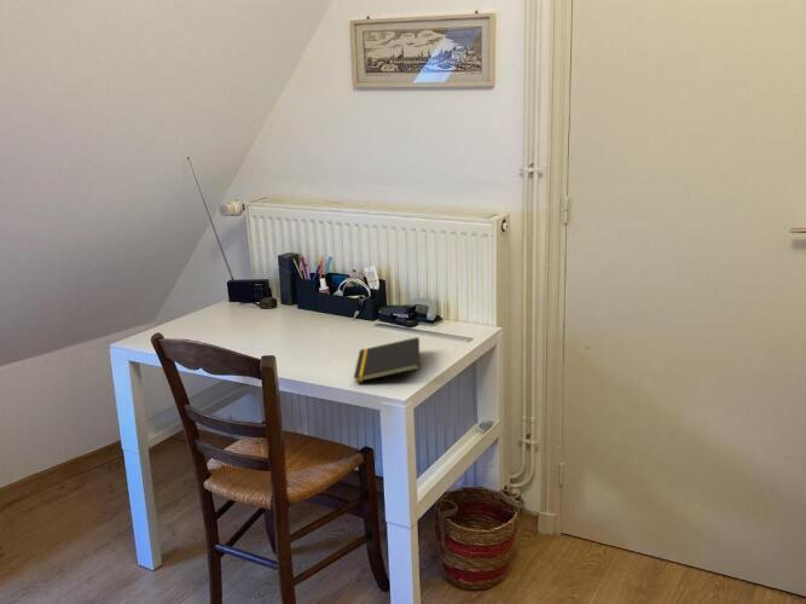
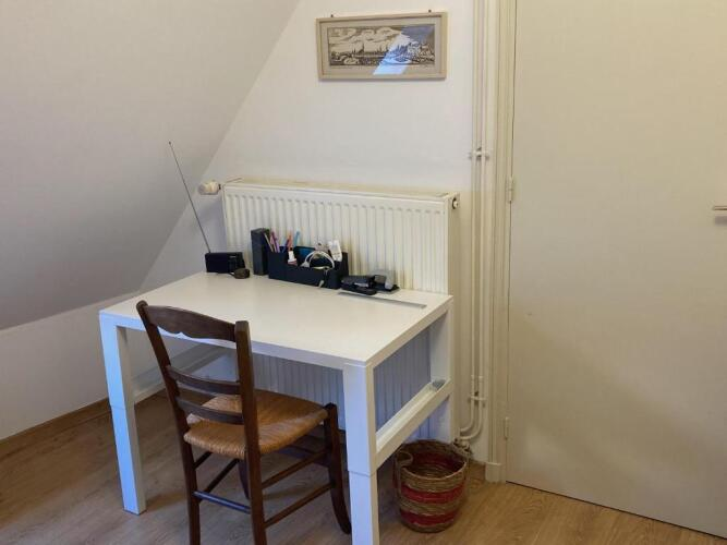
- notepad (388, 359)
